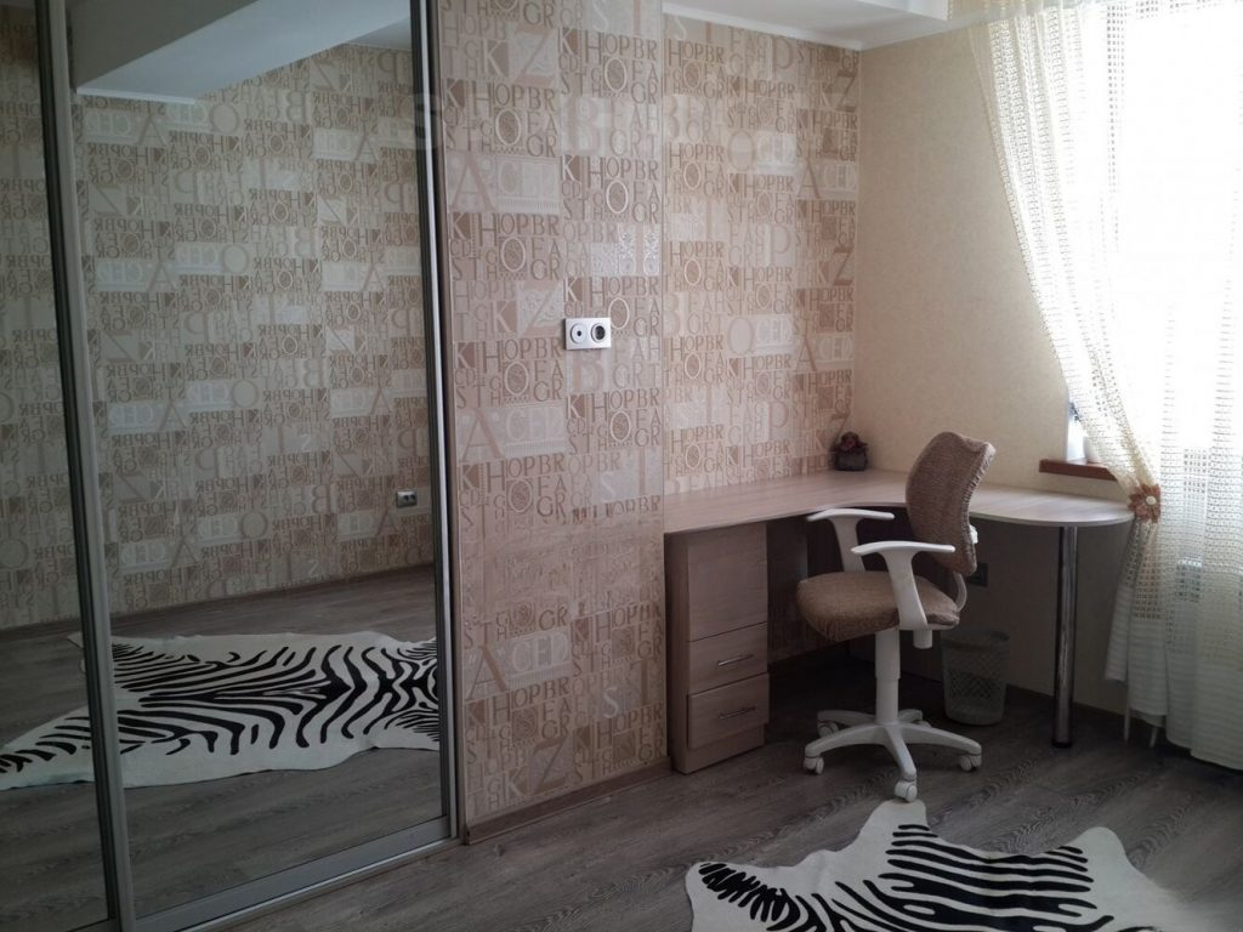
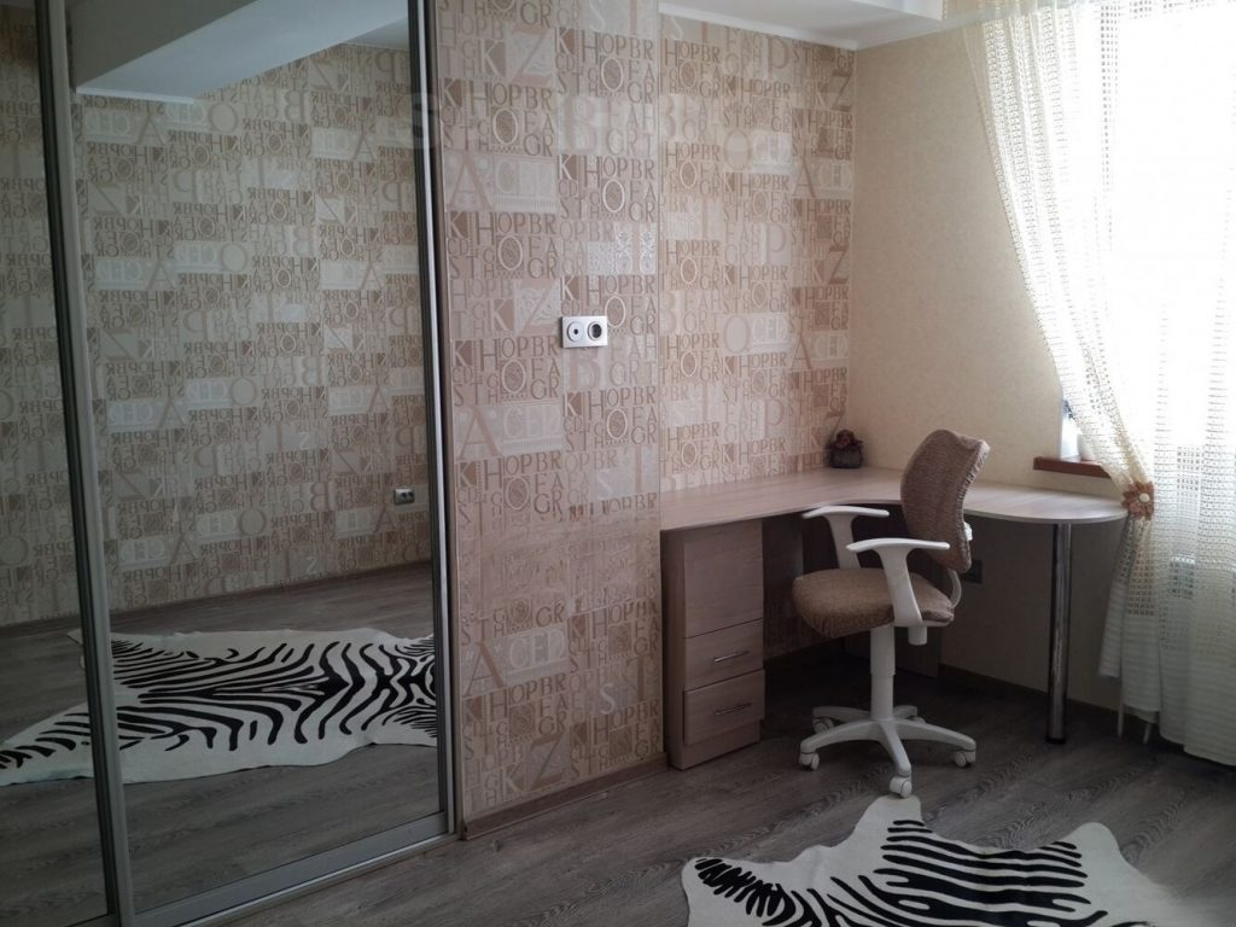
- wastebasket (974, 675)
